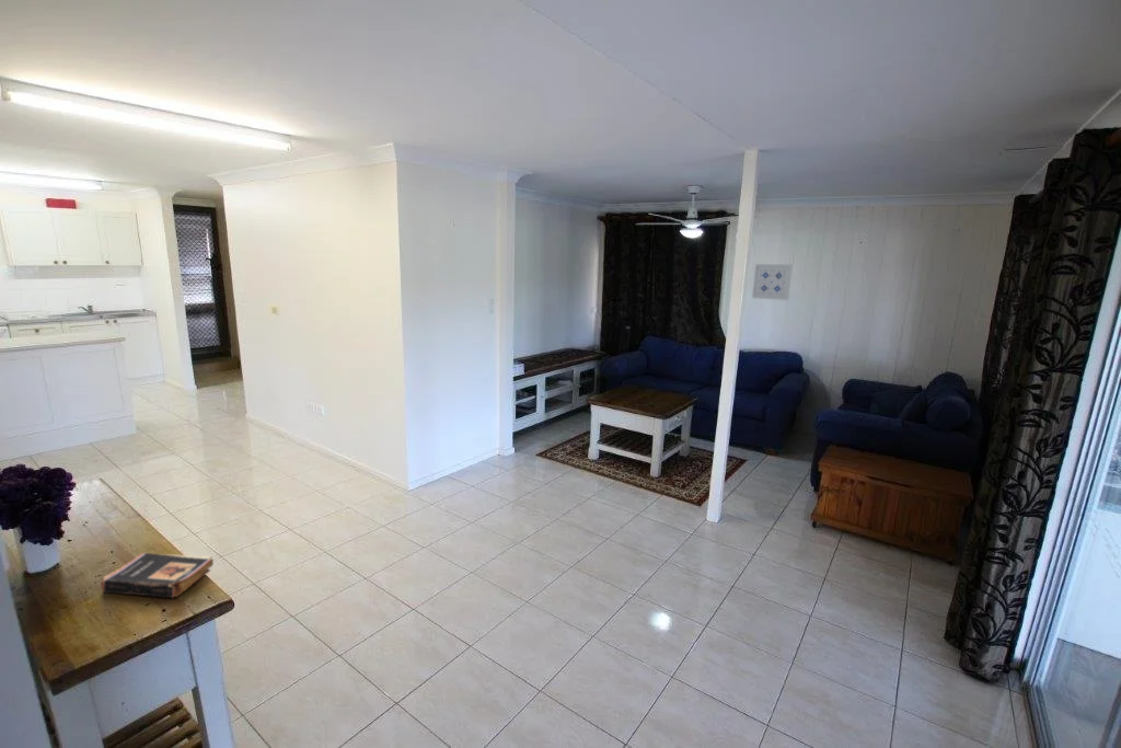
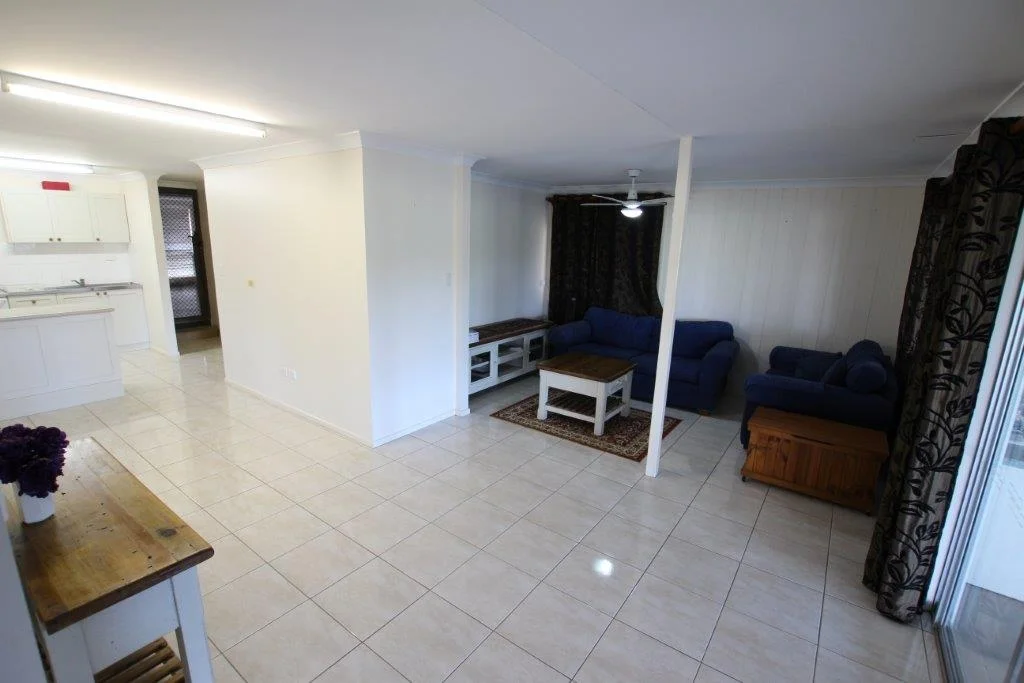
- wall art (771, 281)
- book (159, 571)
